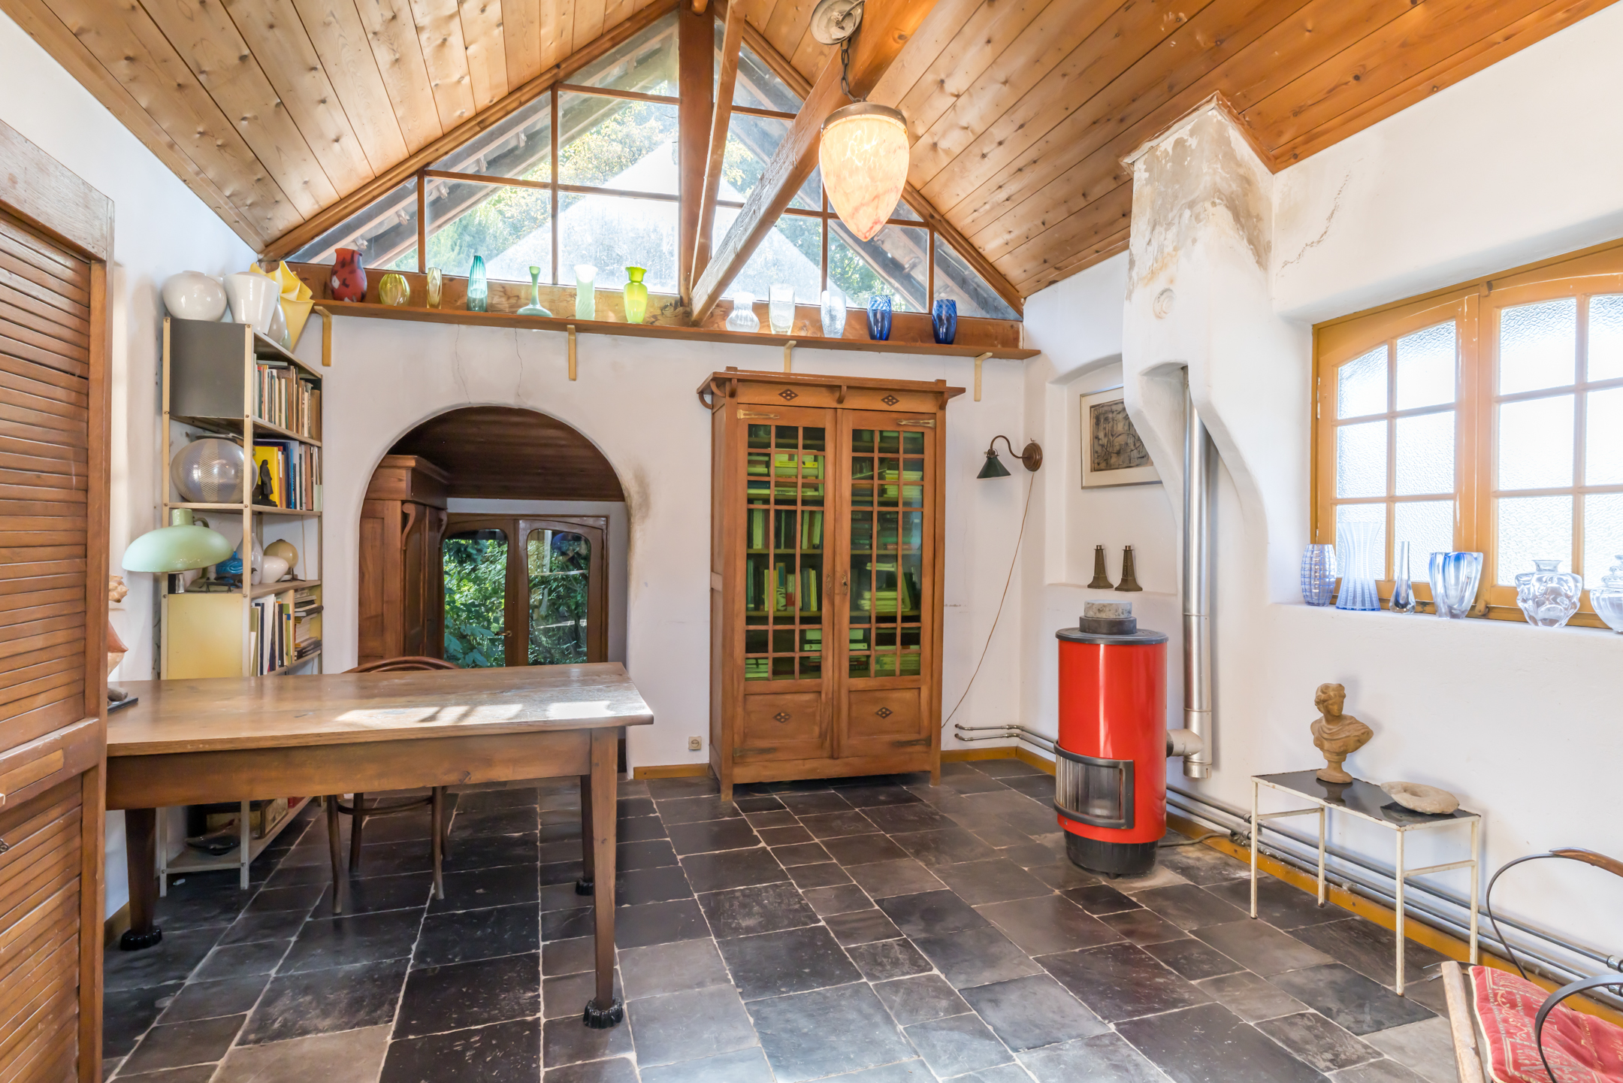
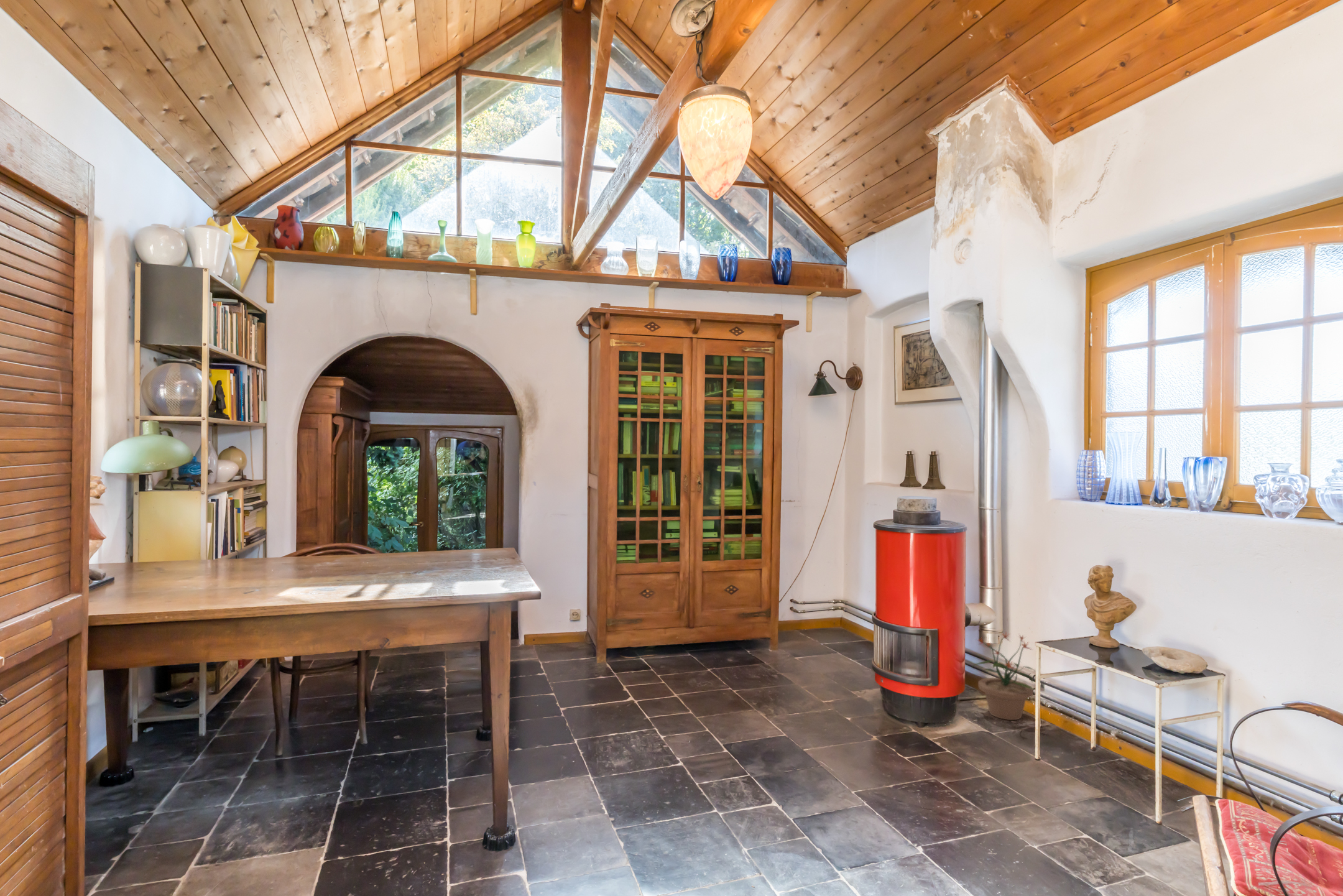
+ potted plant (1007, 674)
